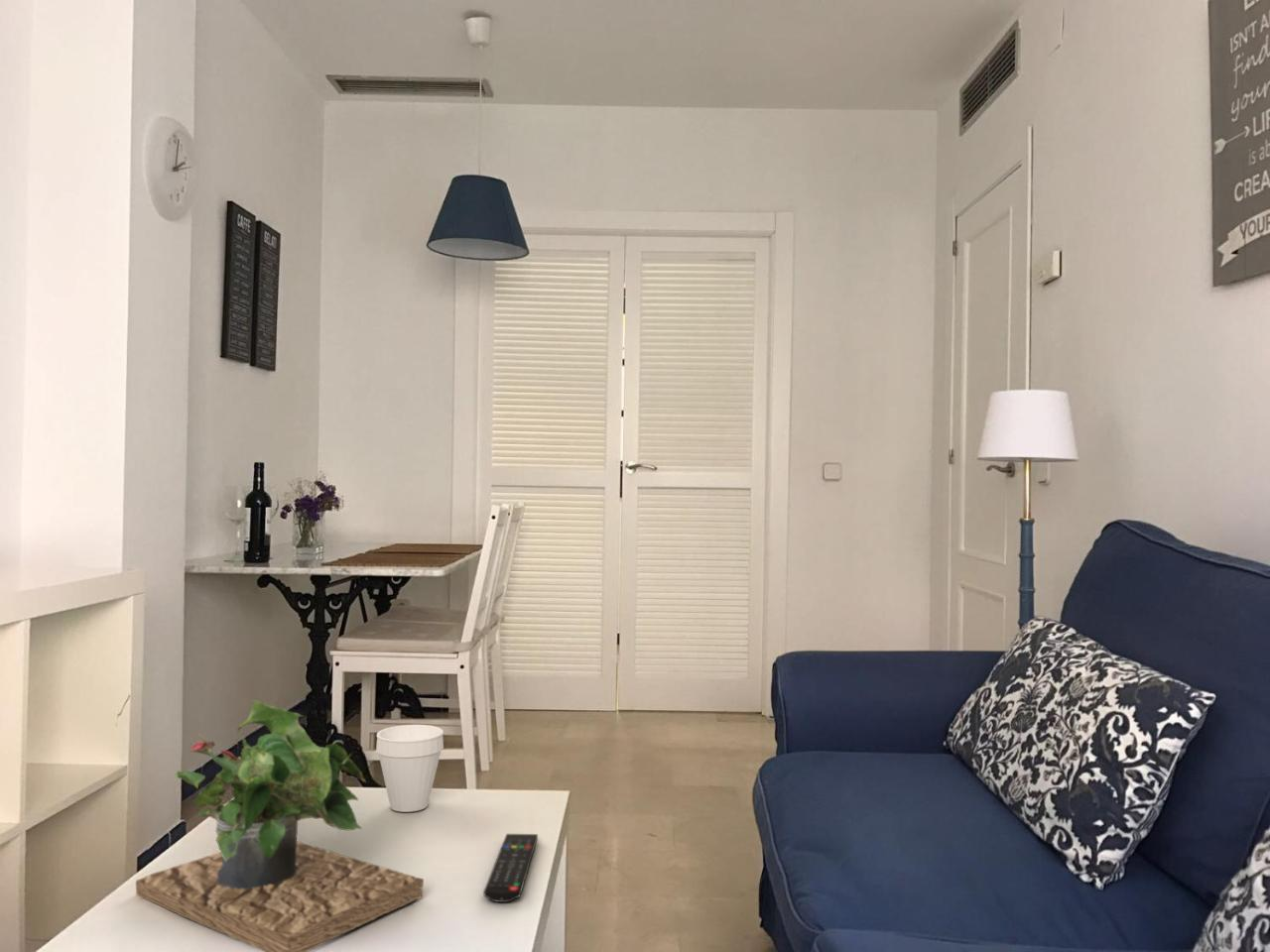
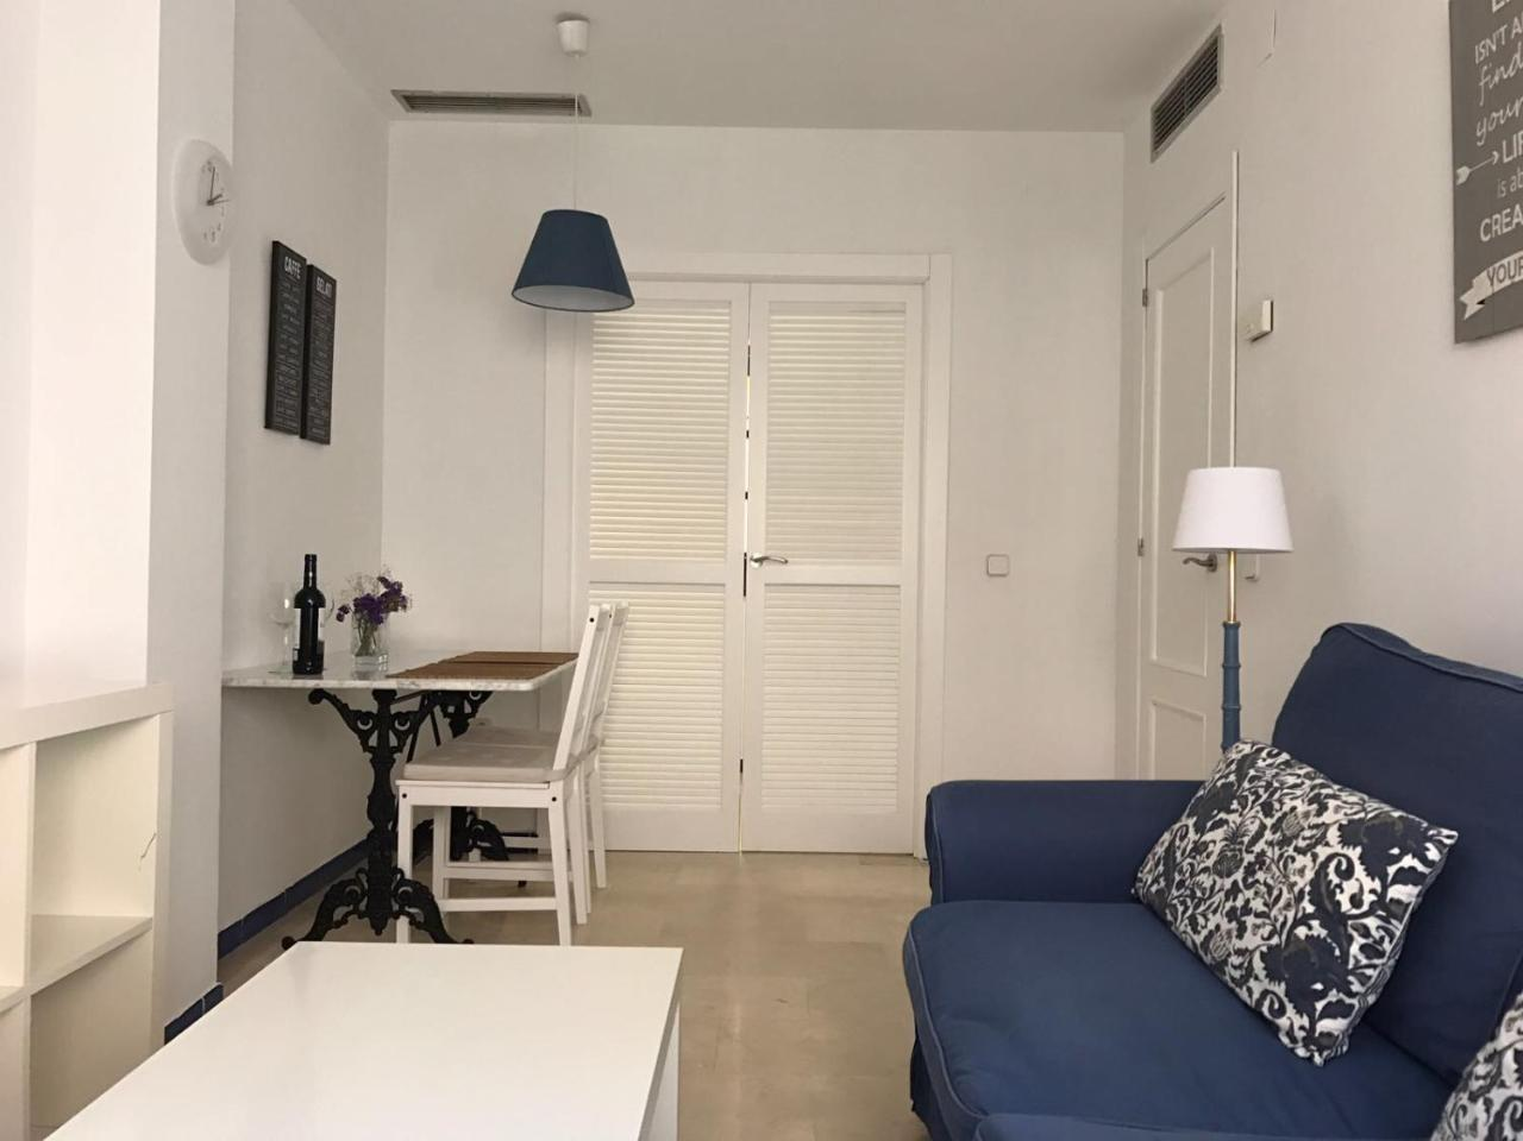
- potted plant (290, 798)
- cup (410, 769)
- remote control (512, 865)
